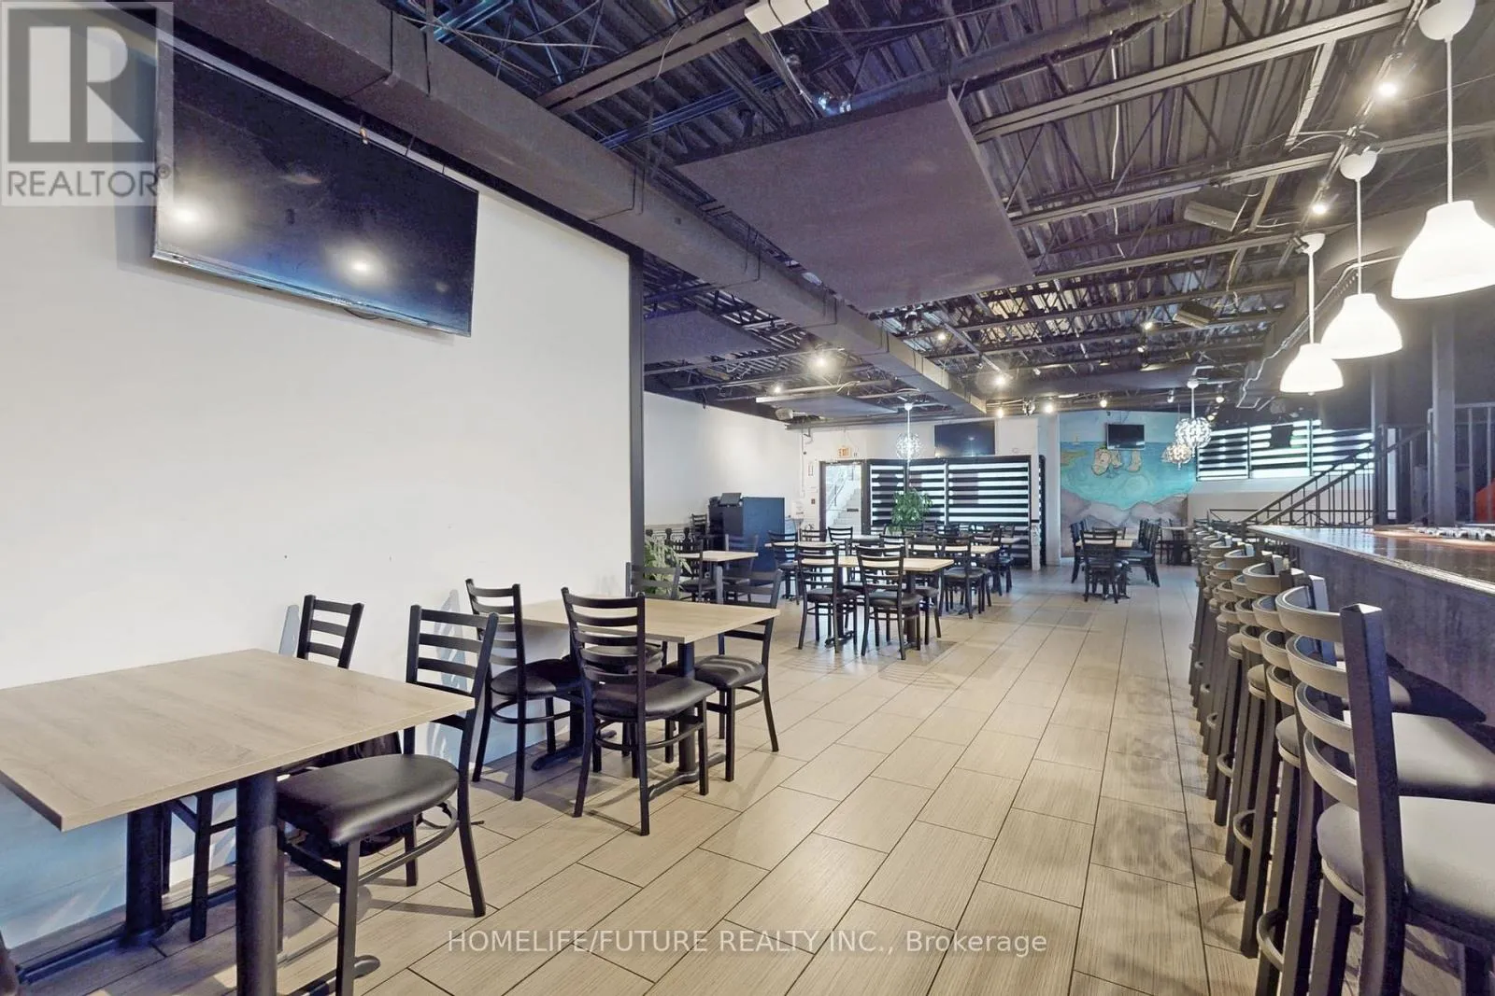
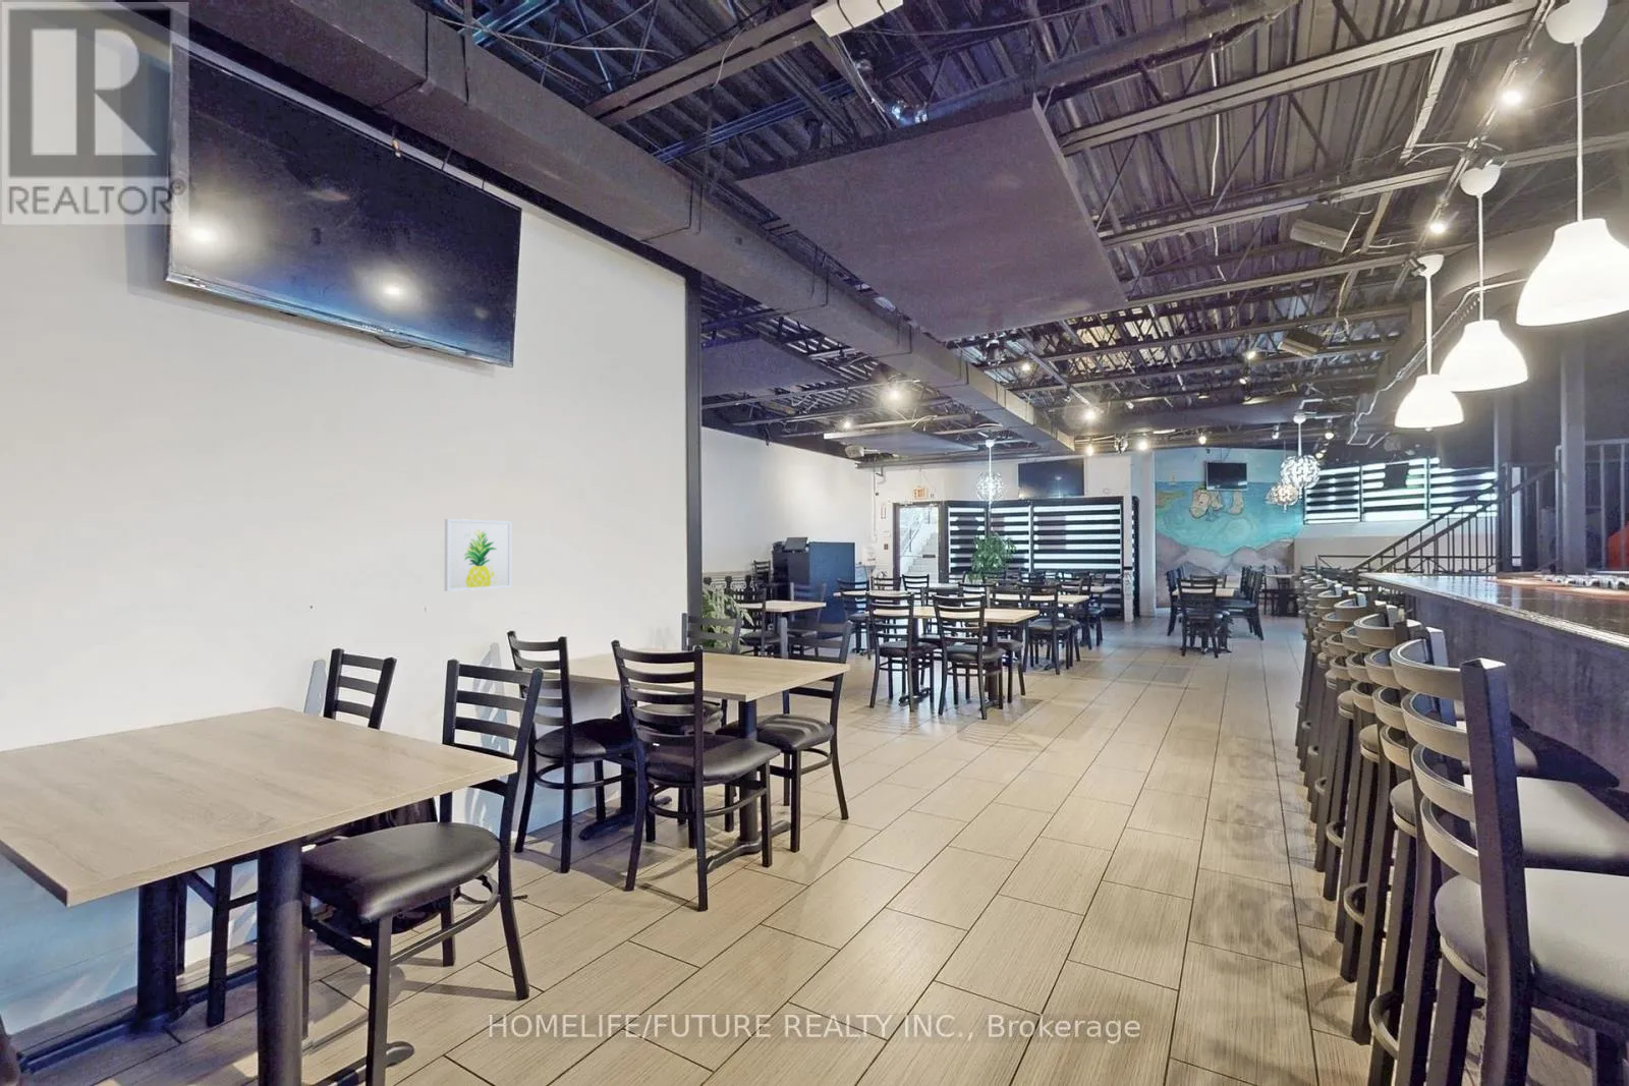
+ wall art (479, 555)
